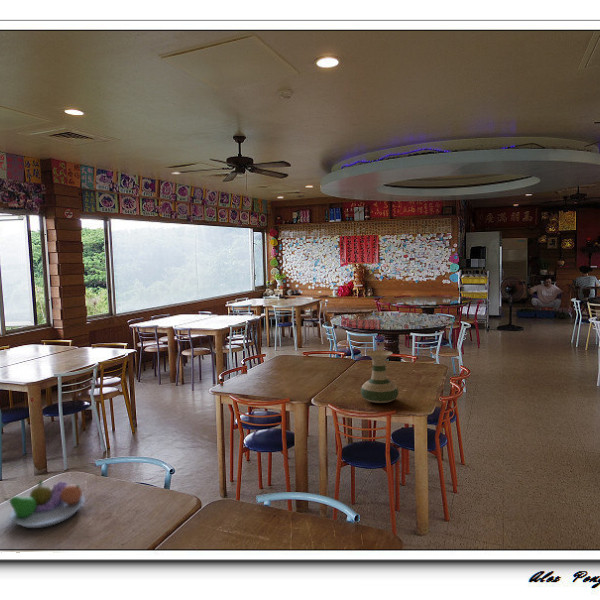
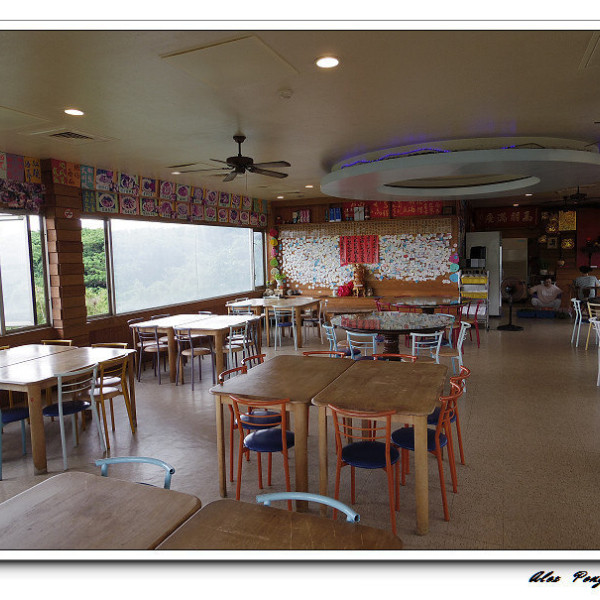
- fruit bowl (45, 500)
- vase (379, 376)
